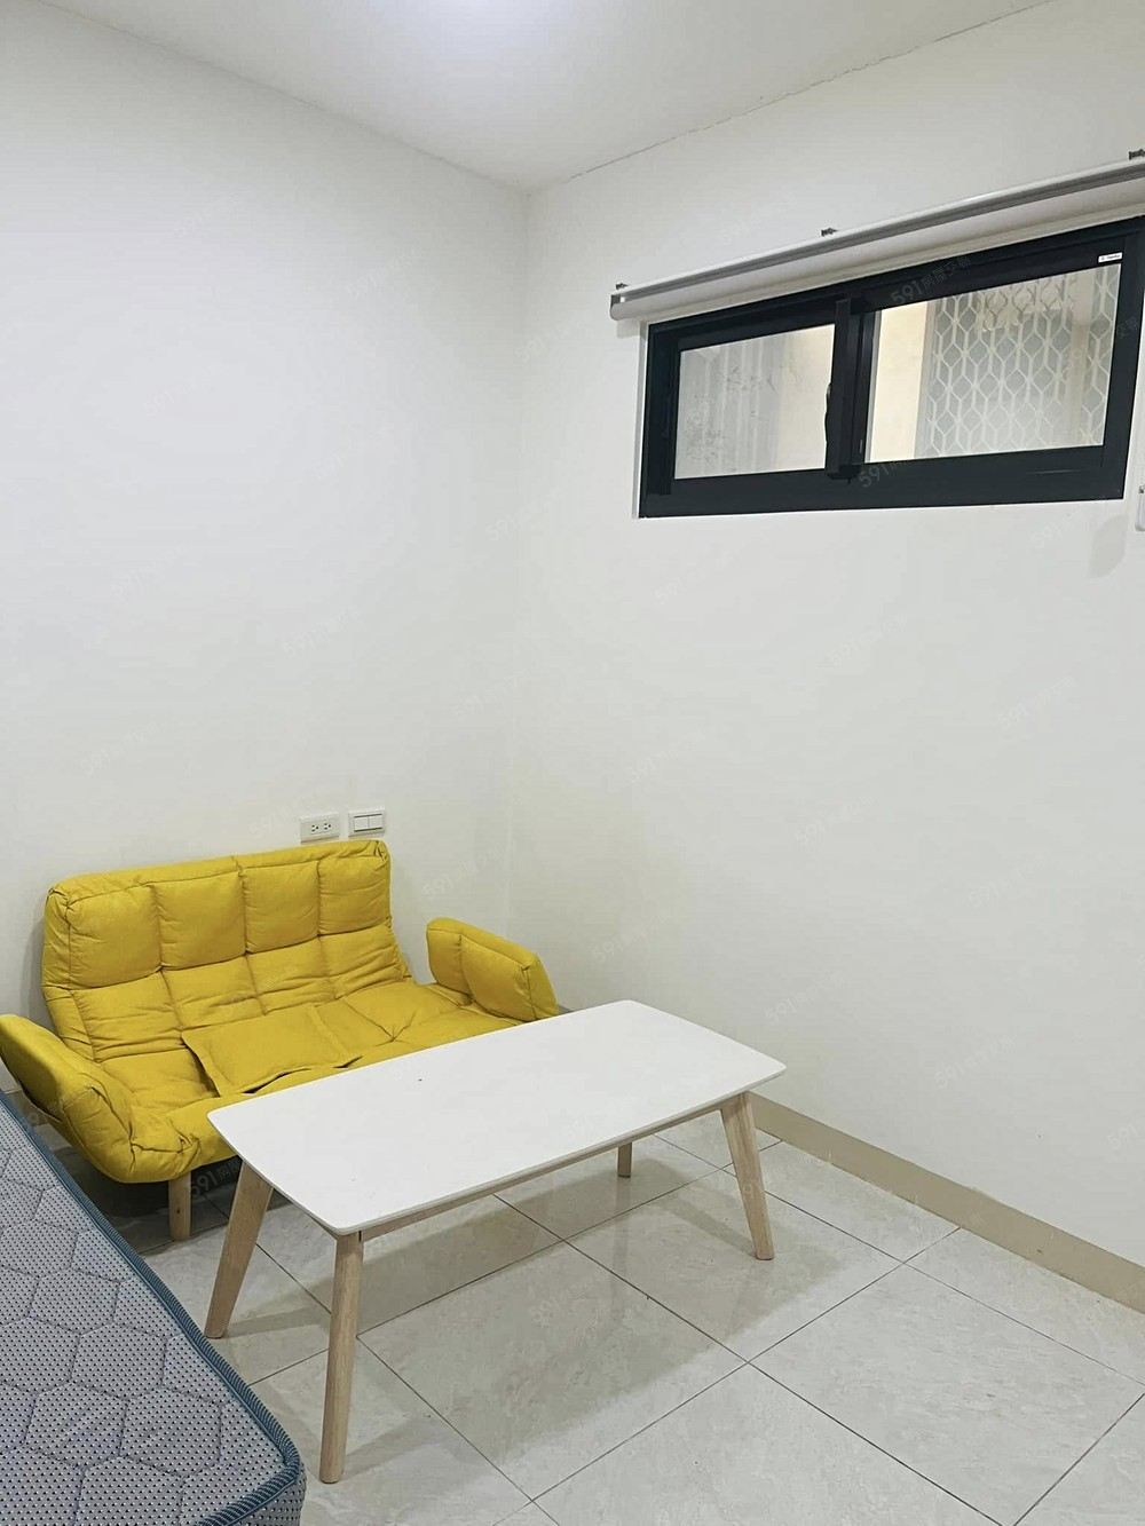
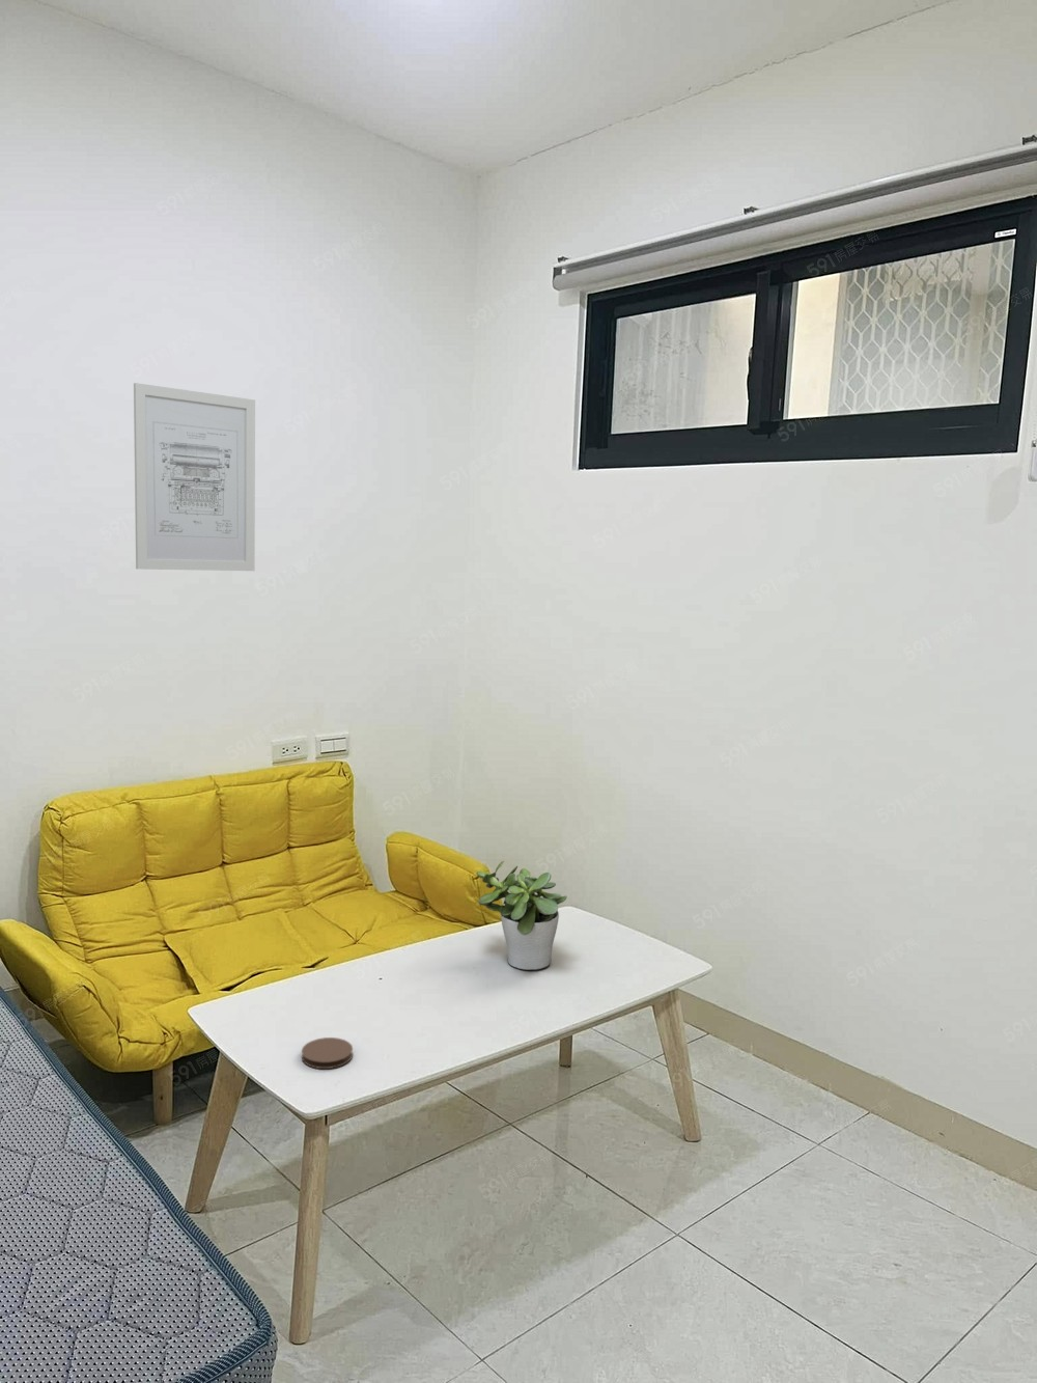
+ potted plant (517, 915)
+ wall art (197, 482)
+ coaster (327, 1052)
